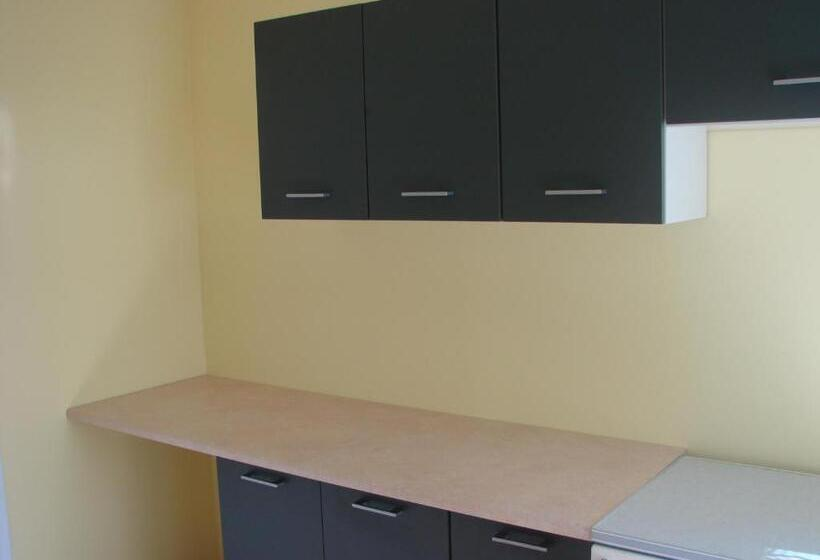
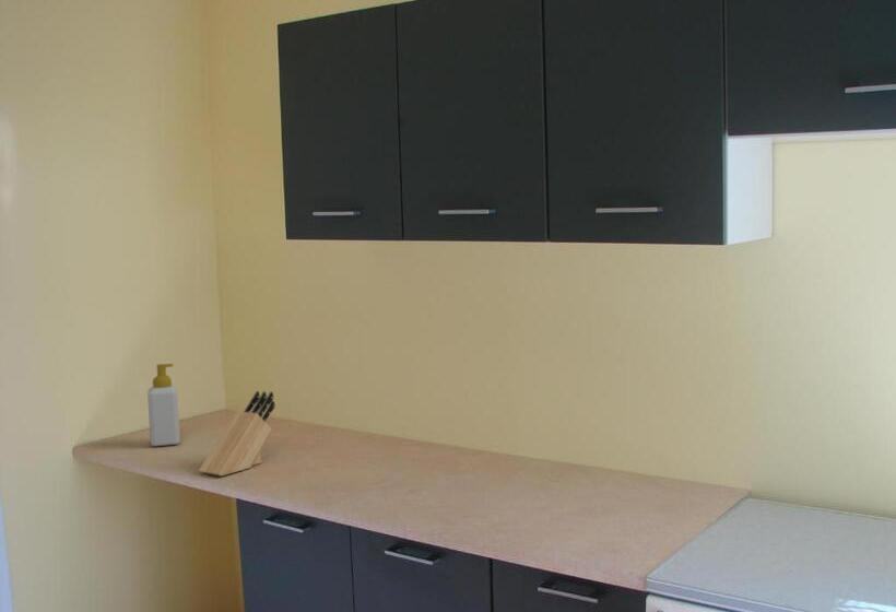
+ knife block (239, 431)
+ soap bottle (163, 403)
